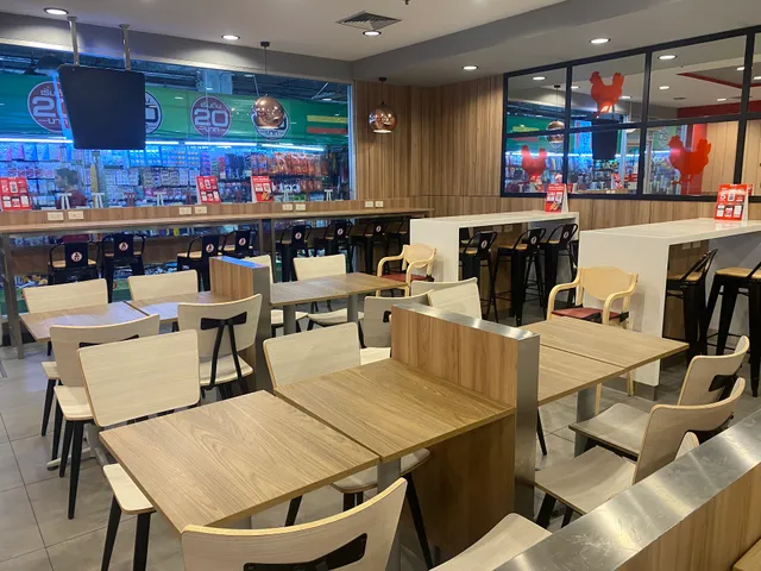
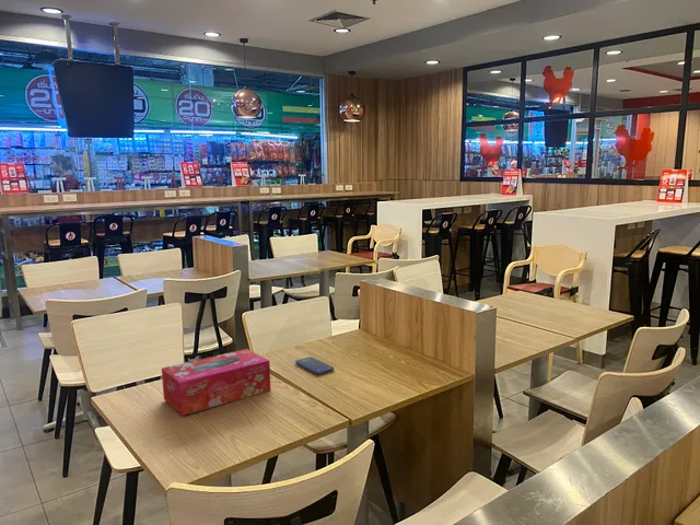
+ smartphone (314, 364)
+ tissue box (217, 378)
